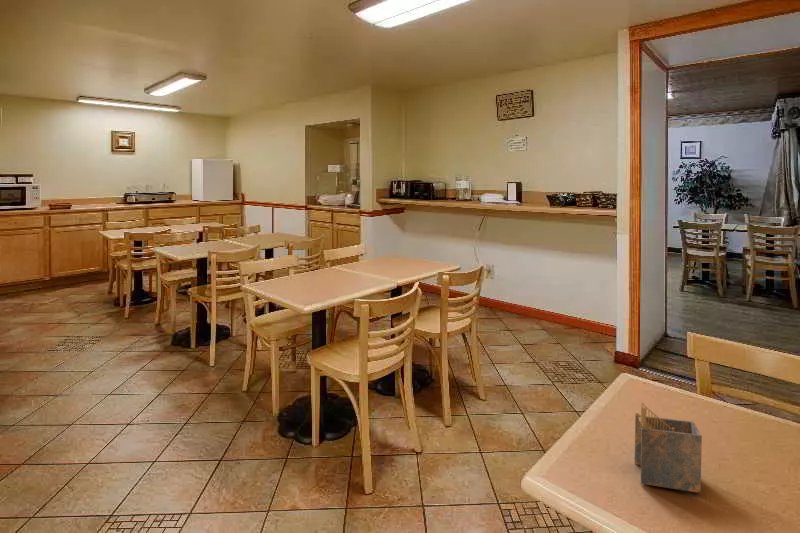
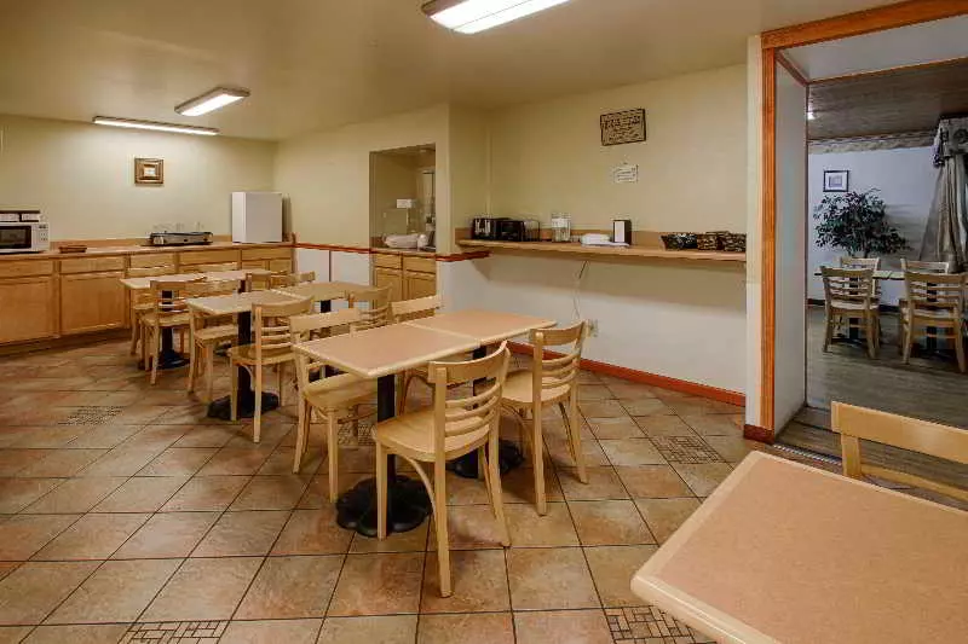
- napkin holder (666, 442)
